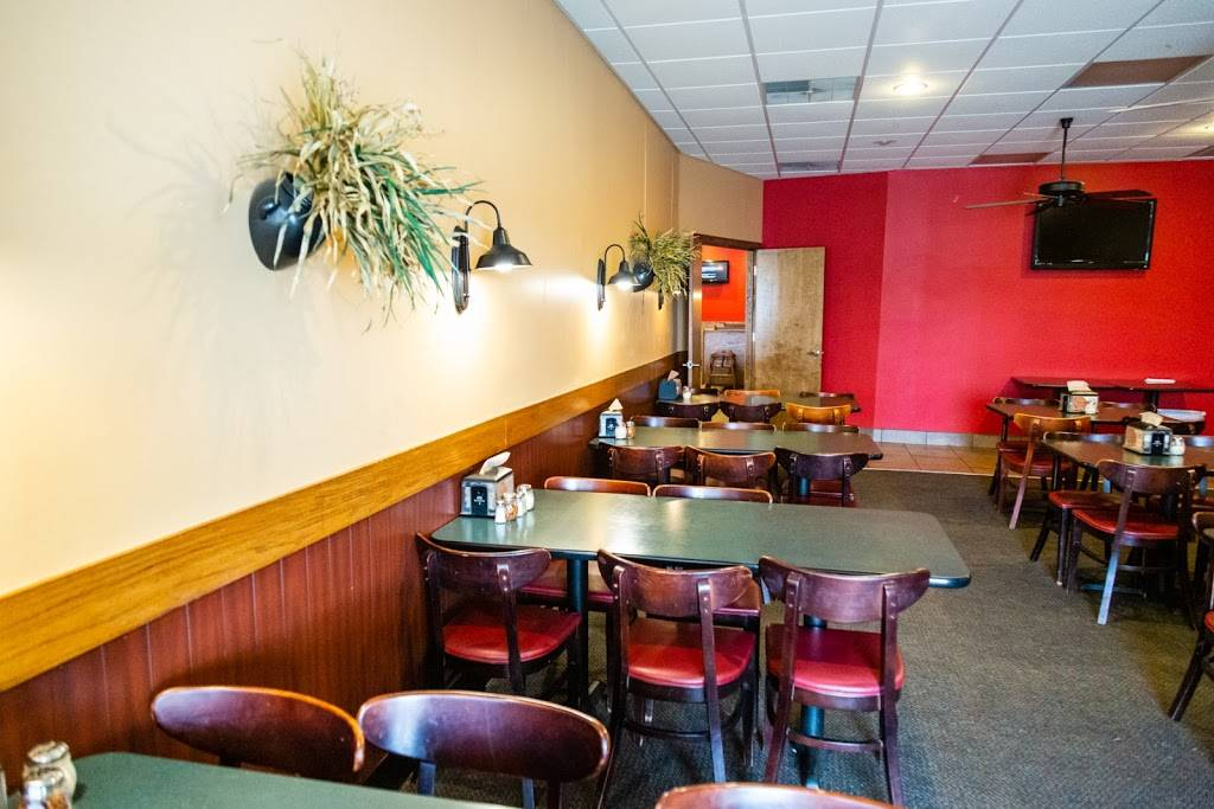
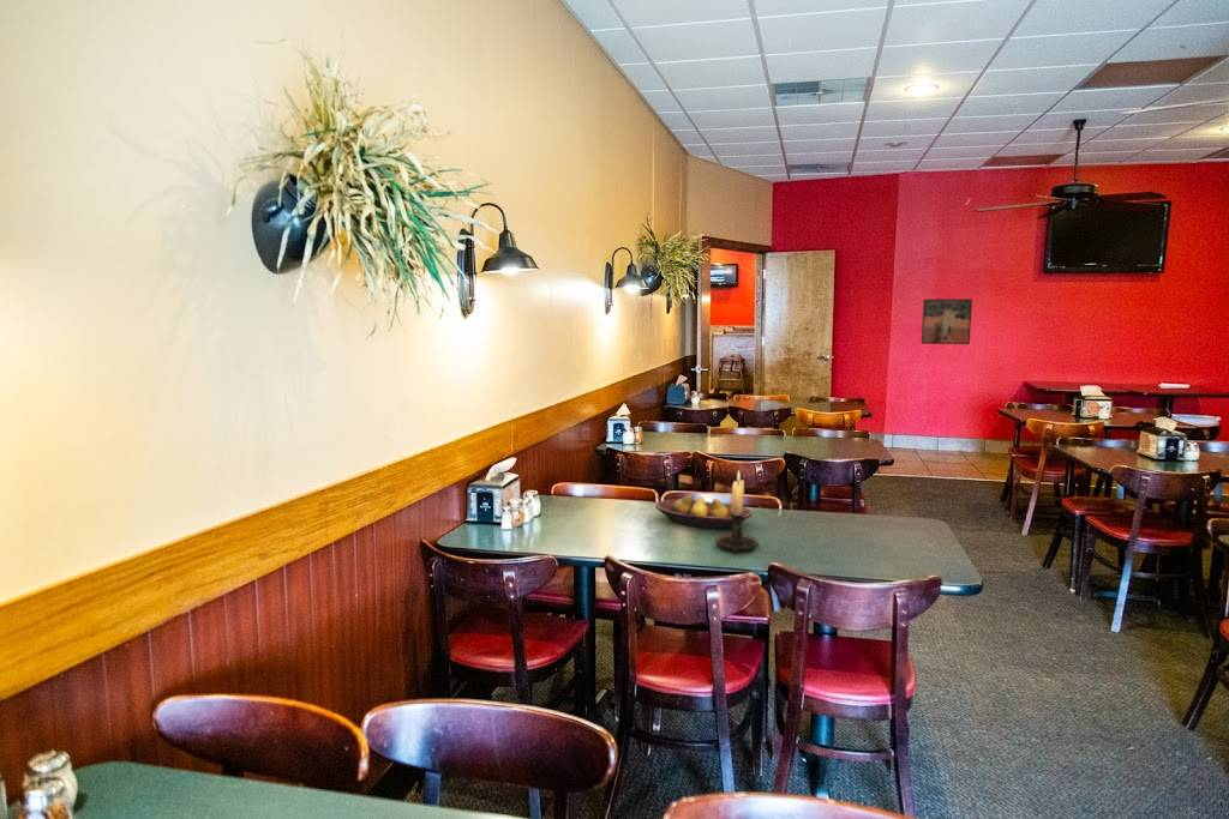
+ fruit bowl (702, 510)
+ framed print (946, 321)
+ candle holder (737, 510)
